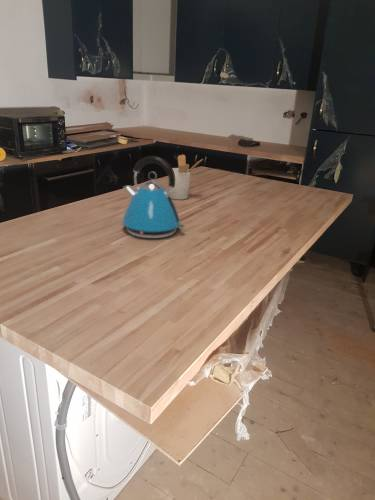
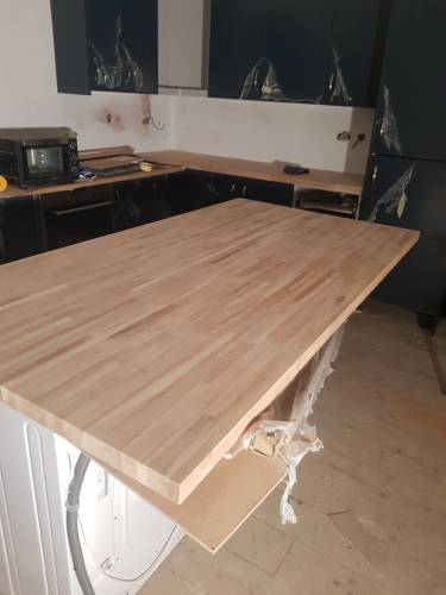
- kettle (154, 194)
- utensil holder (185, 177)
